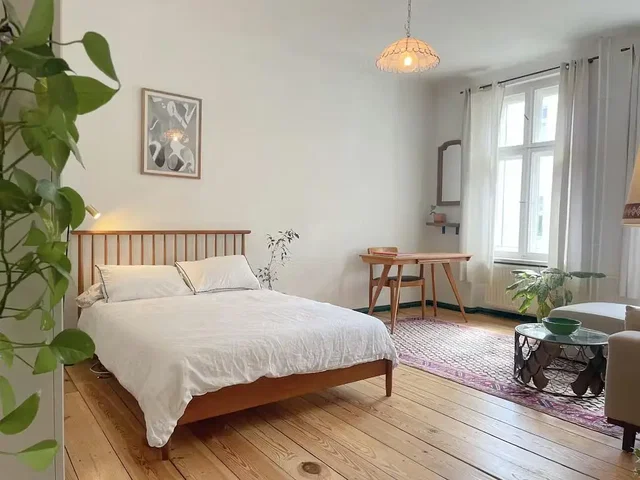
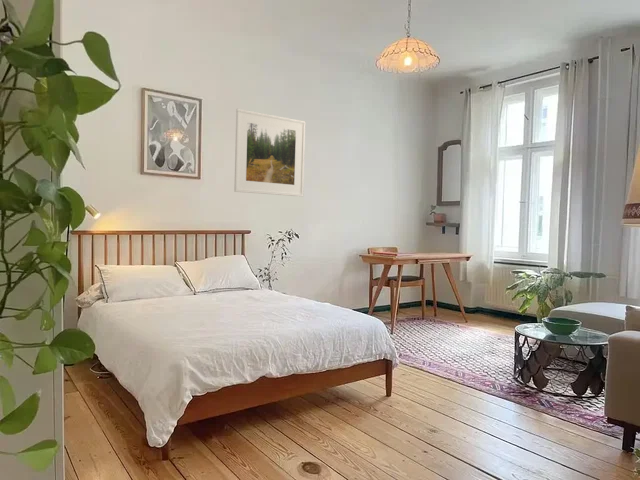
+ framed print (271, 154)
